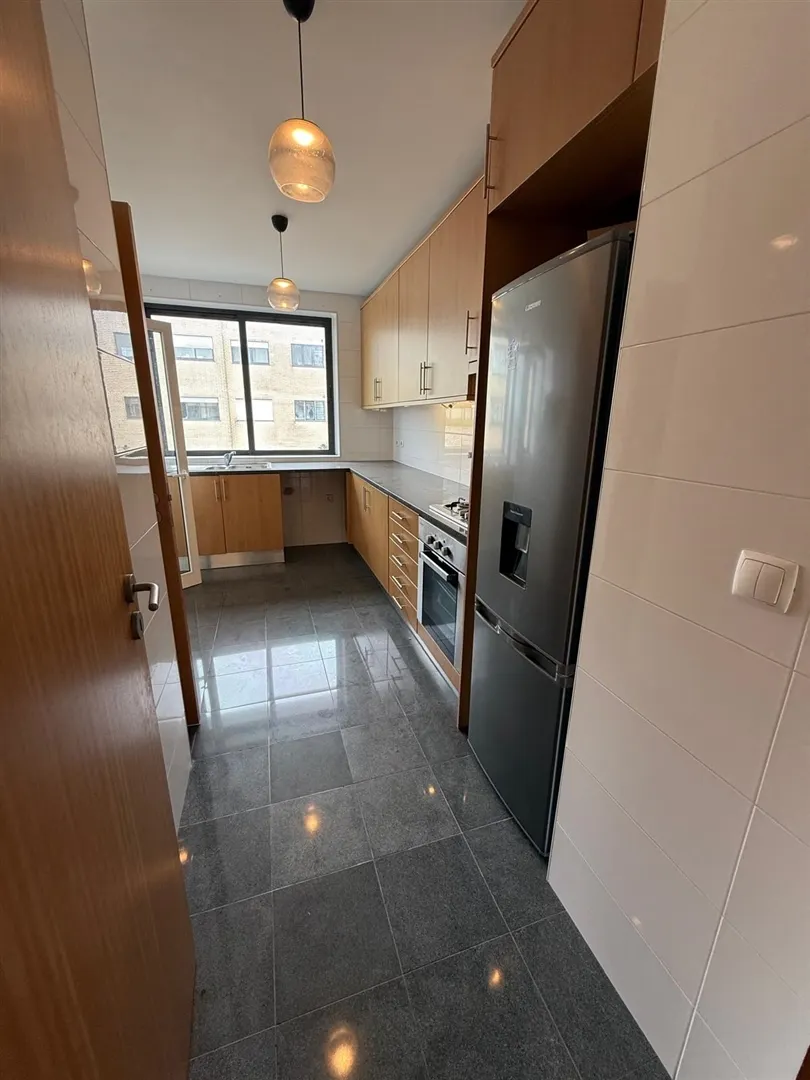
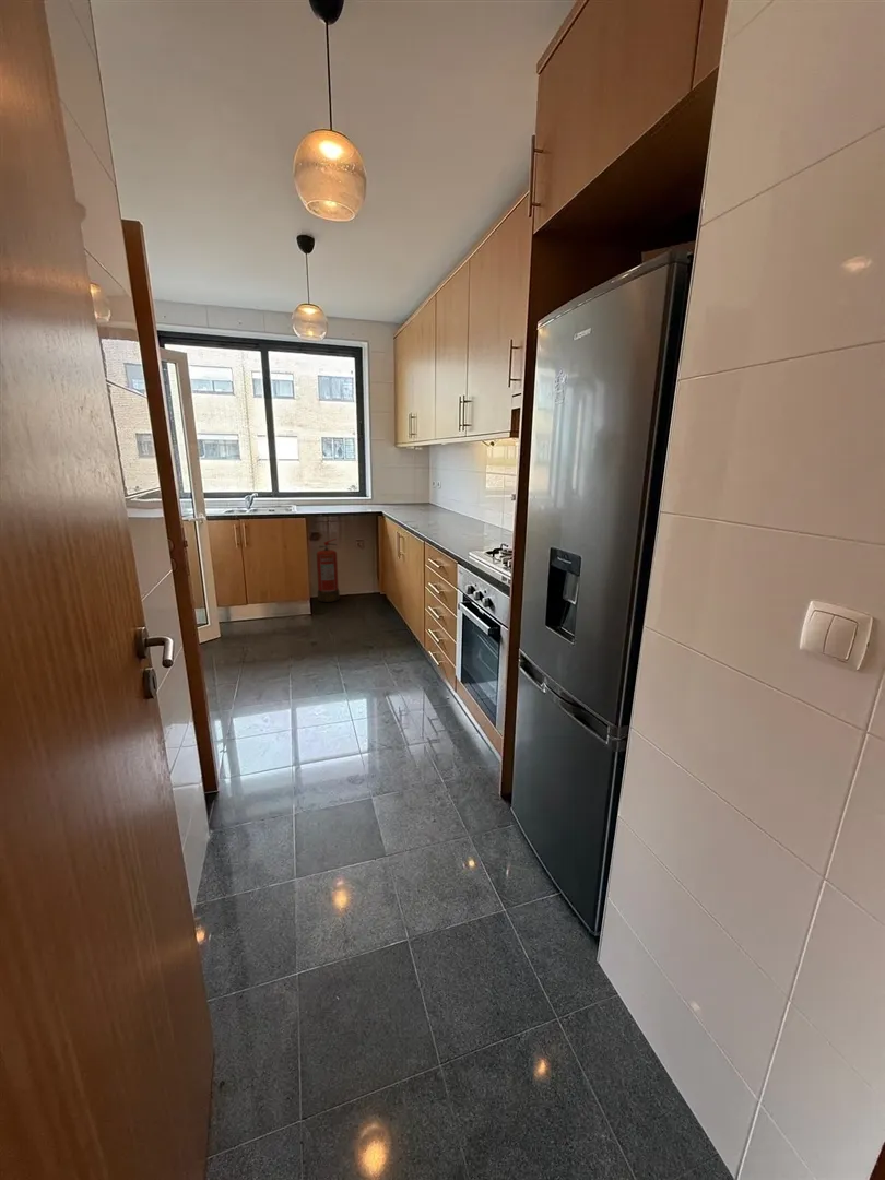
+ fire extinguisher (327, 569)
